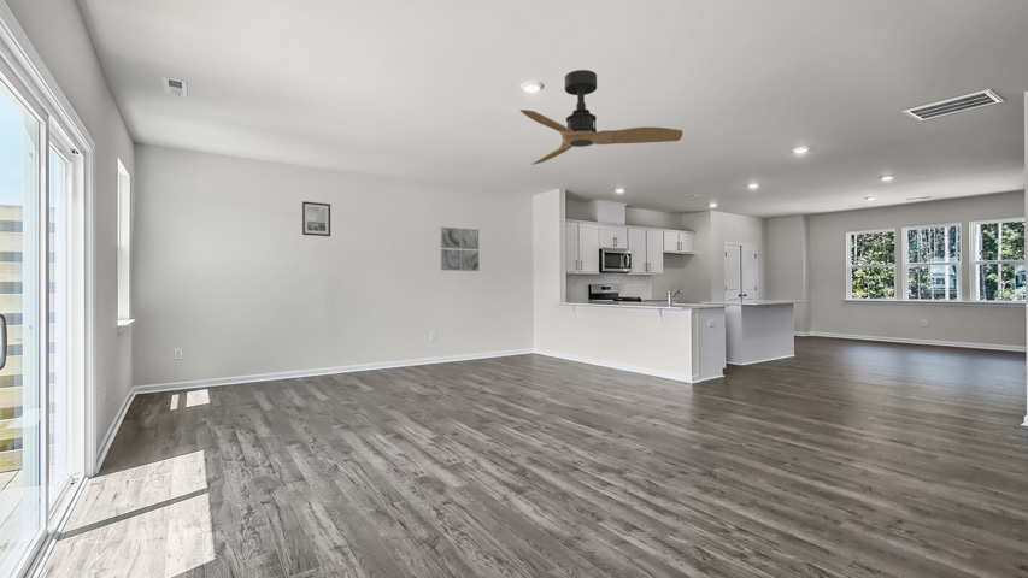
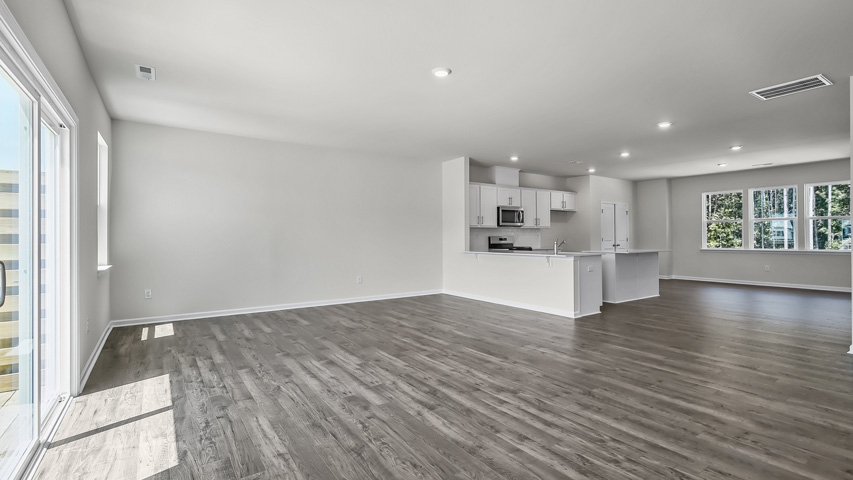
- wall art (316, 219)
- ceiling fan (593, 114)
- wall art (459, 248)
